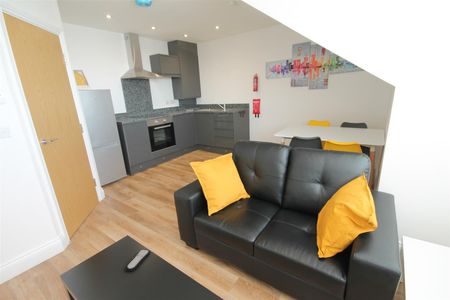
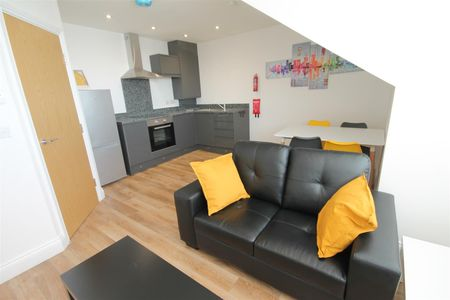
- remote control (138, 259)
